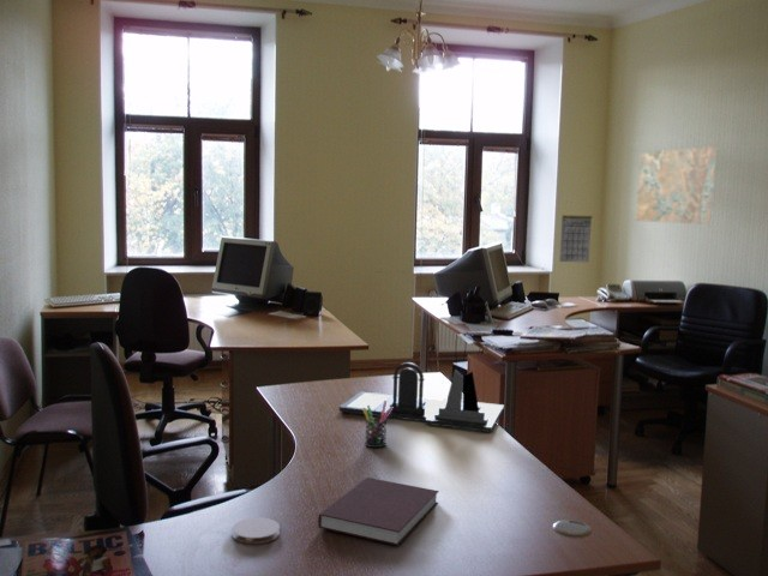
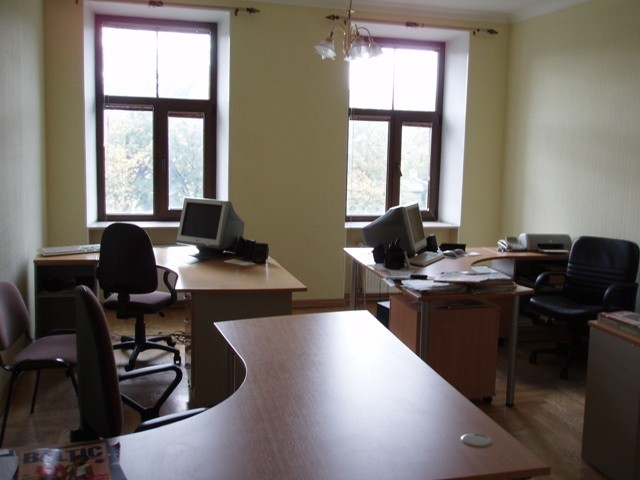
- calendar (575, 233)
- notebook (380, 508)
- desk organizer (422, 385)
- map (672, 186)
- coaster (256, 530)
- pen holder (376, 422)
